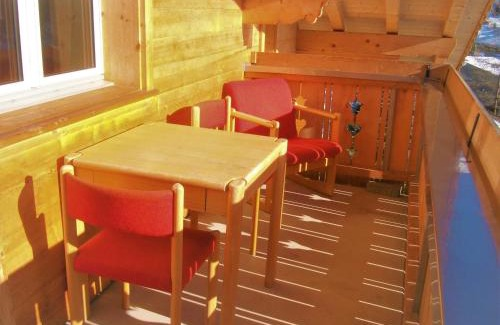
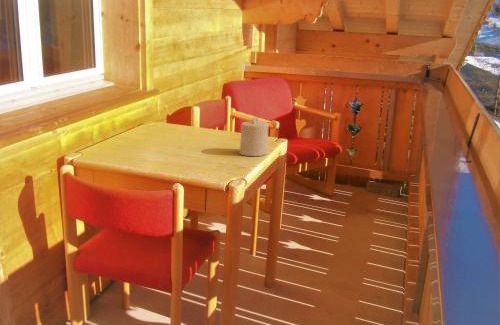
+ candle (254, 135)
